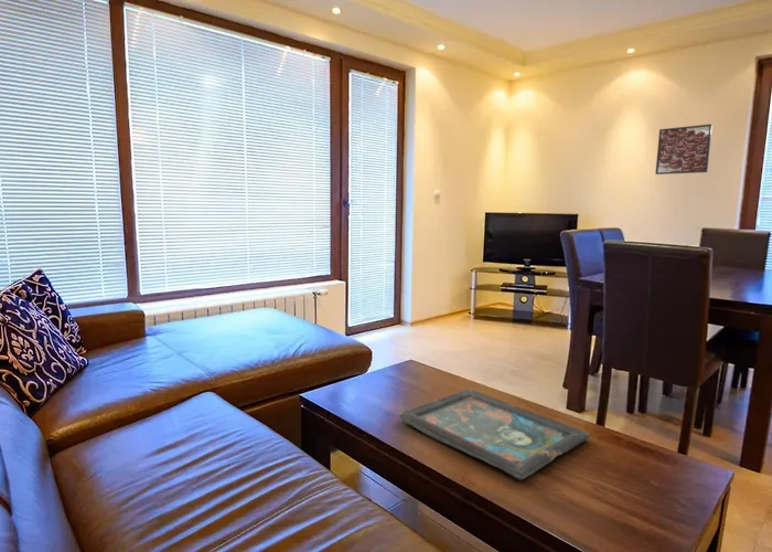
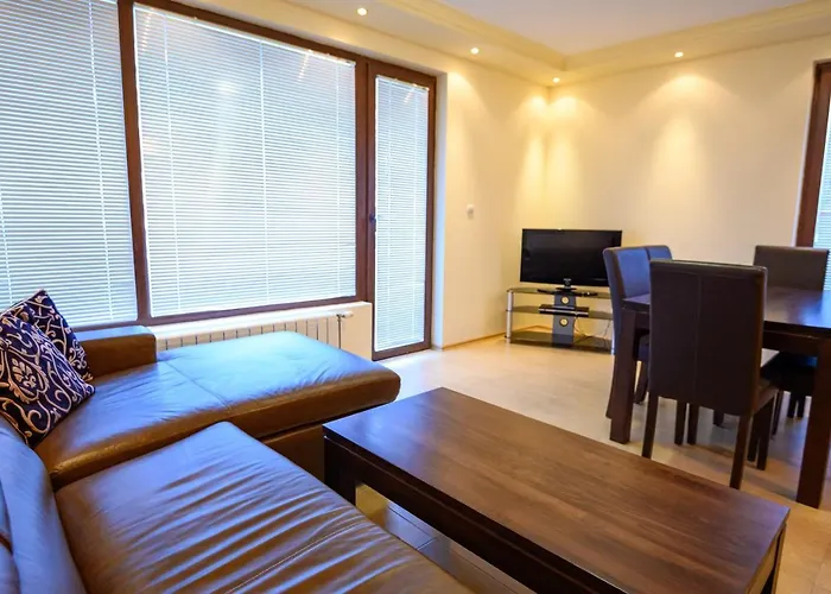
- decorative tray (490, 425)
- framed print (683, 150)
